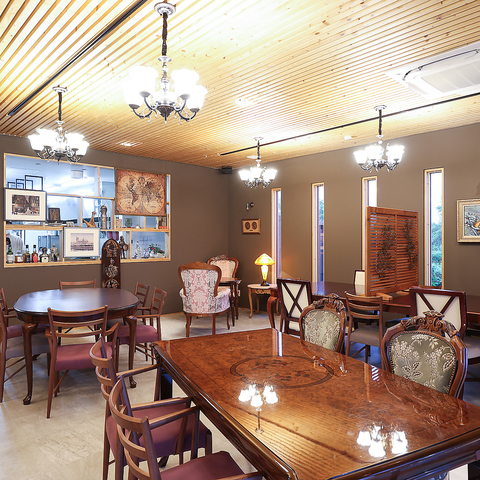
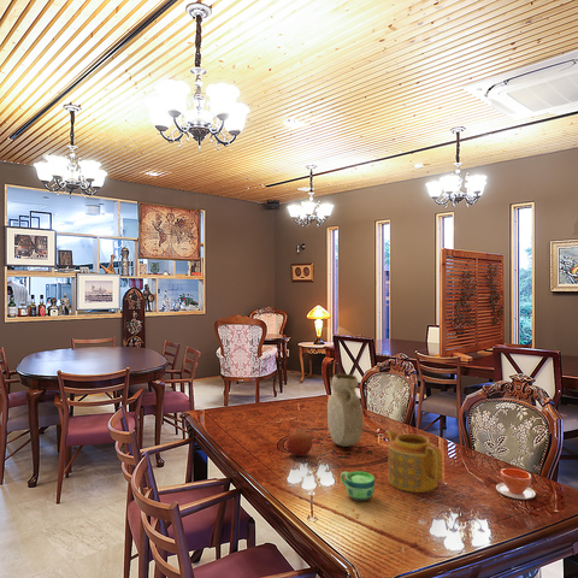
+ teapot (411, 459)
+ fruit (299, 442)
+ vase (343, 409)
+ teacup (514, 482)
+ cup (355, 485)
